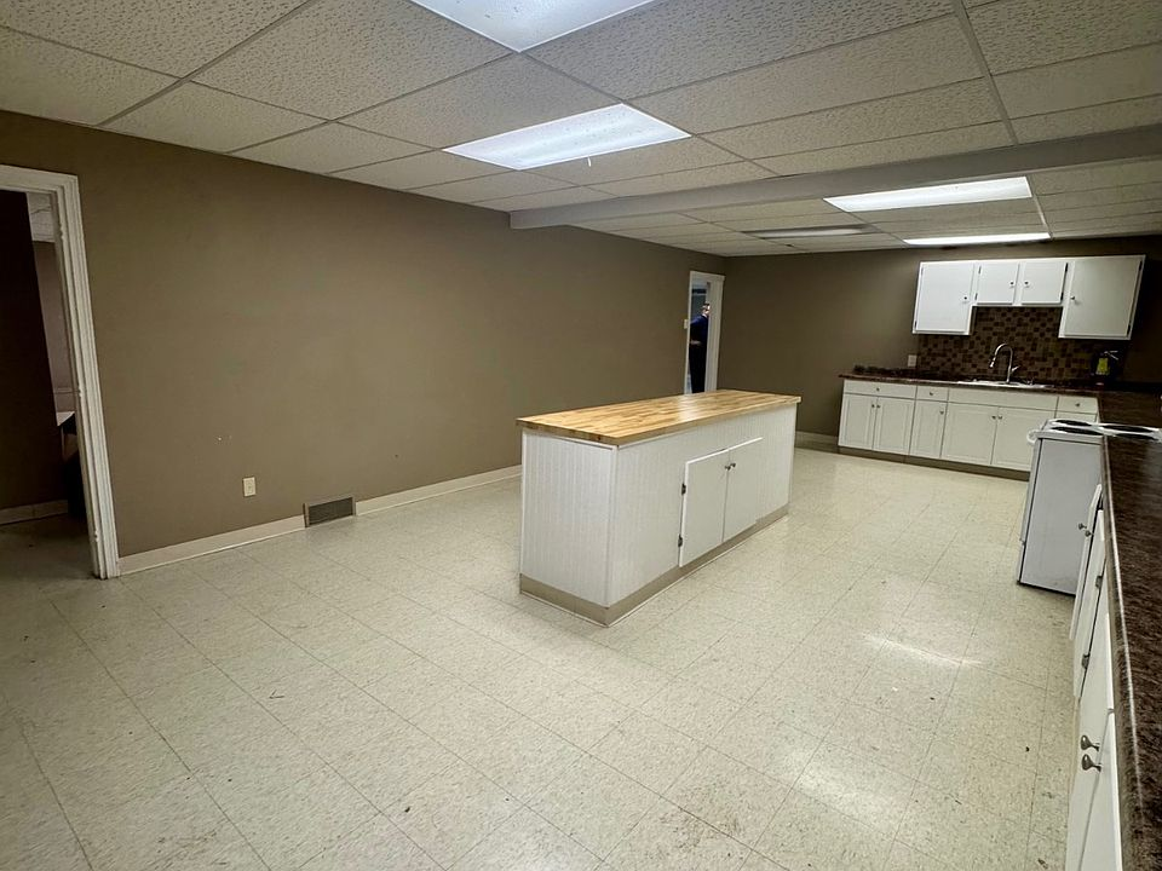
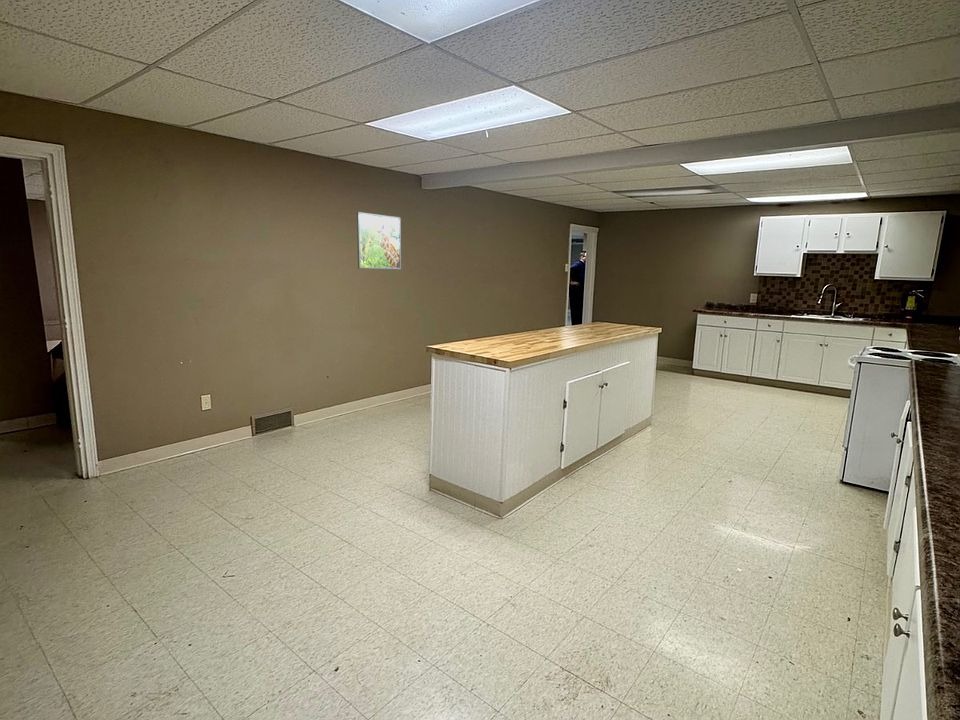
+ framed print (379, 242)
